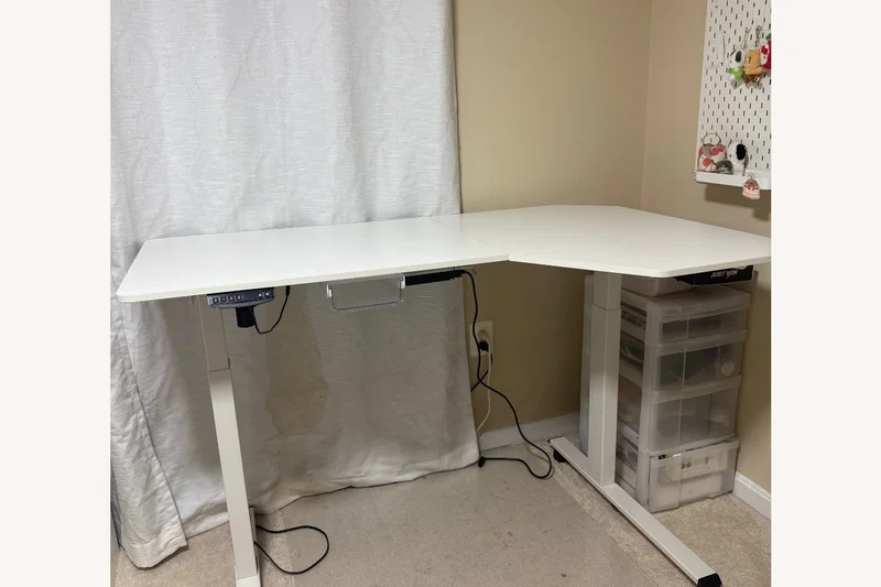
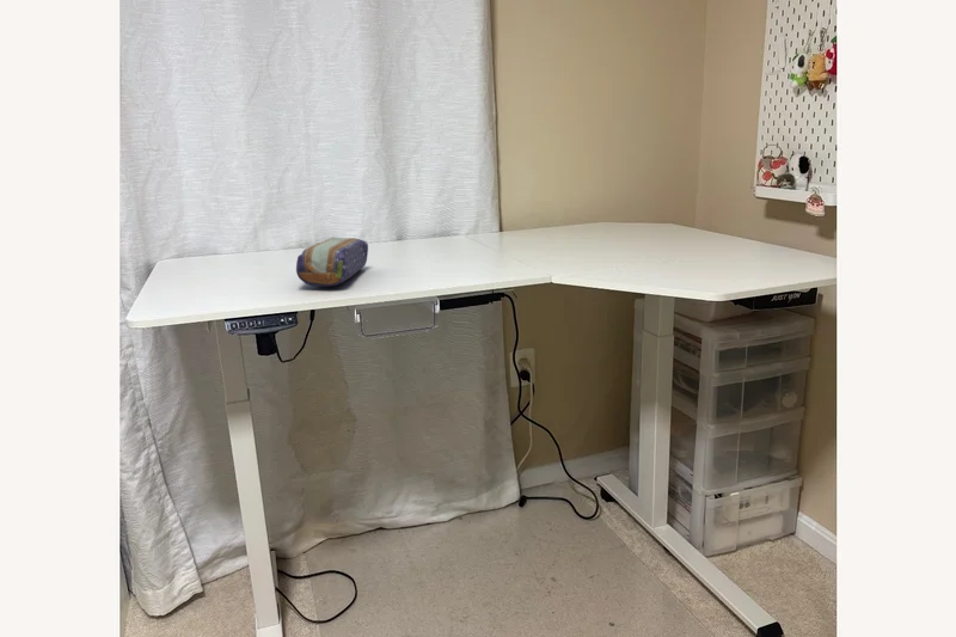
+ pencil case (333, 259)
